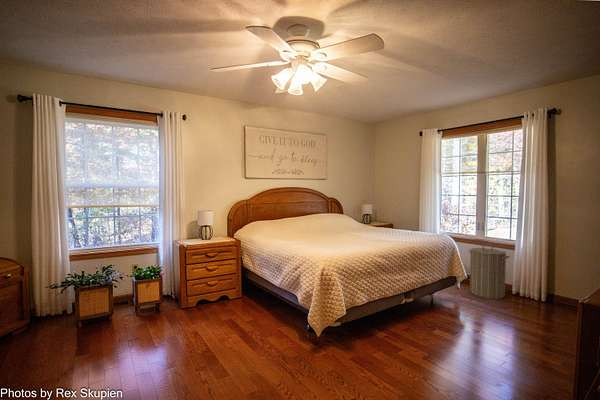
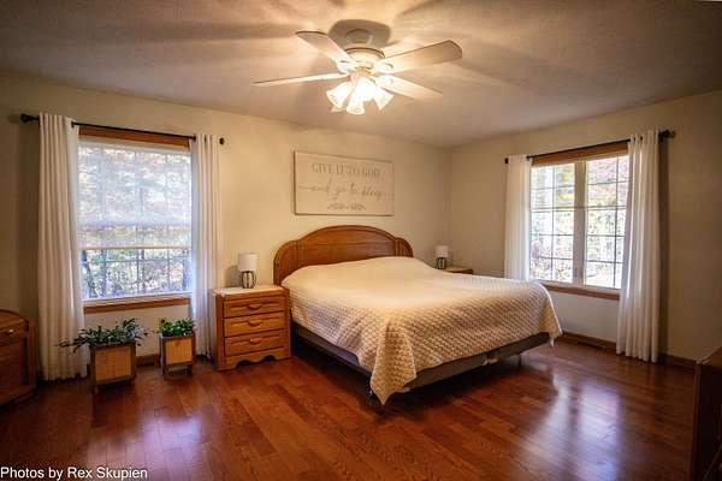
- laundry hamper (487, 268)
